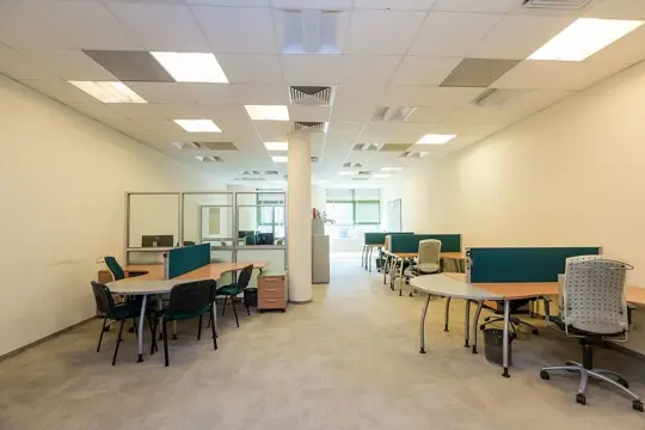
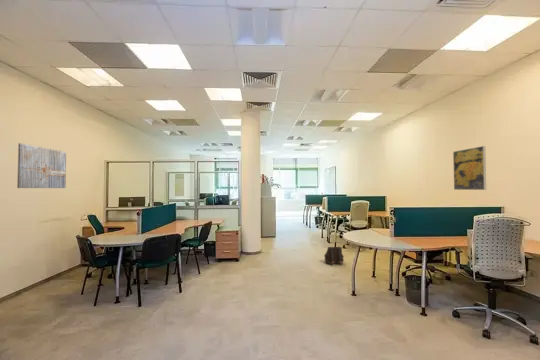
+ satchel (334, 255)
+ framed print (468, 169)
+ wall art (44, 168)
